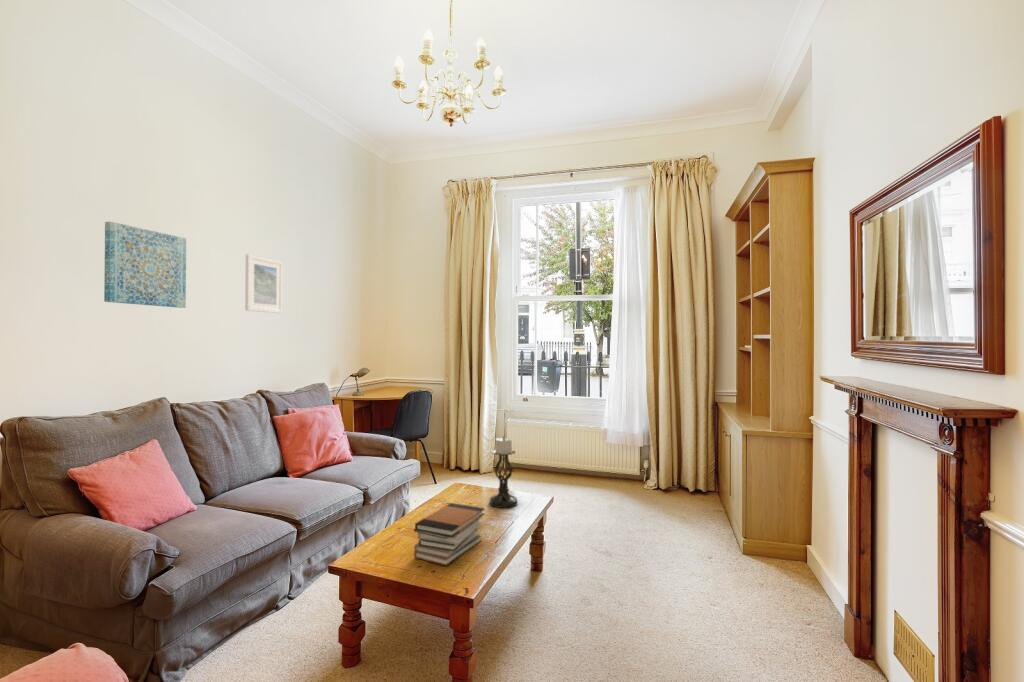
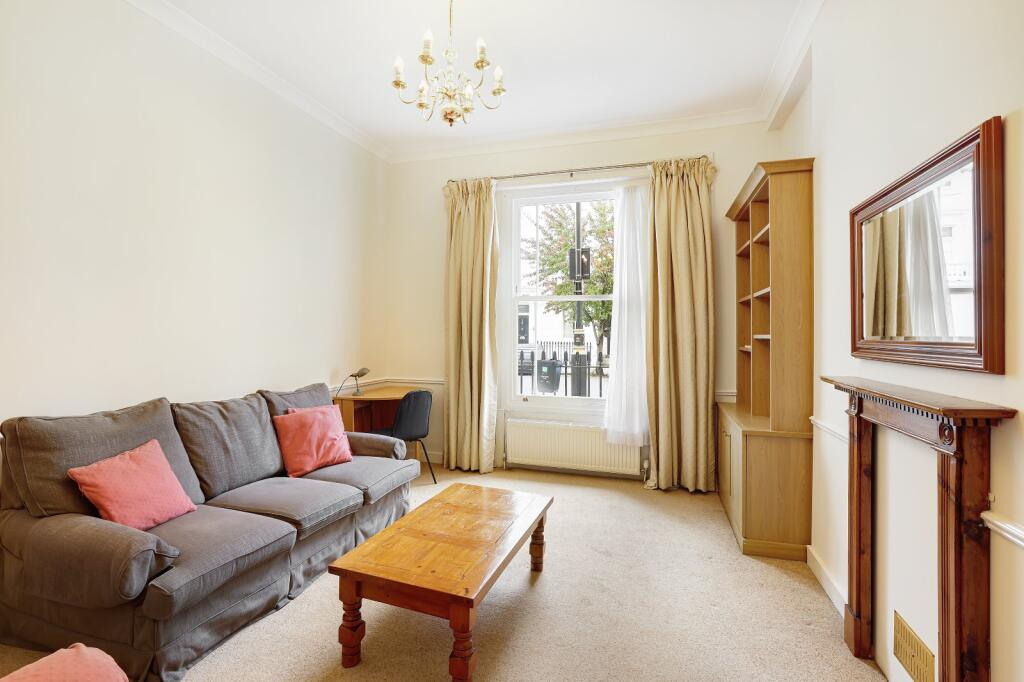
- wall art (148, 267)
- candle holder (503, 469)
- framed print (265, 285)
- book stack (450, 532)
